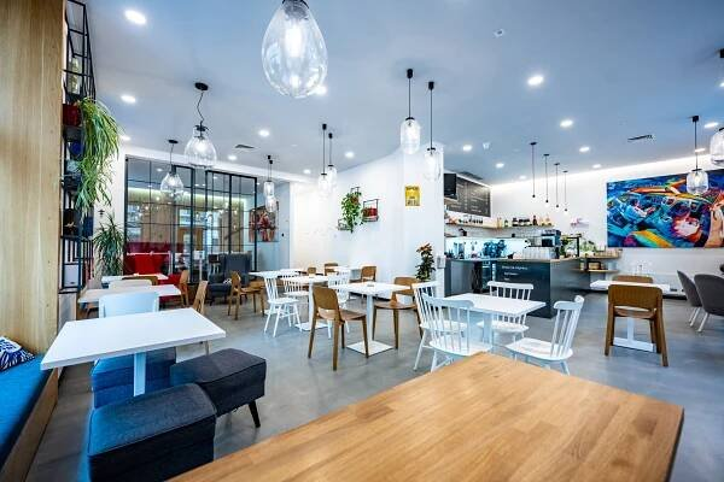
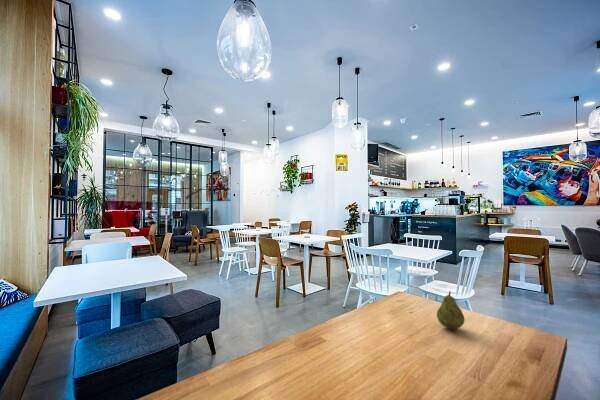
+ fruit (450, 310)
